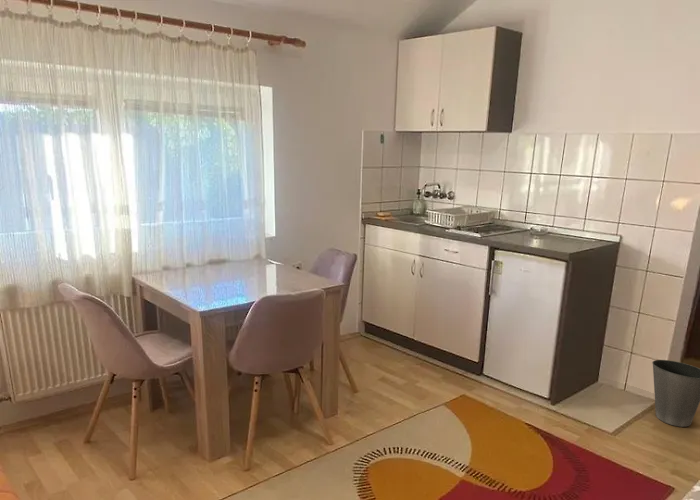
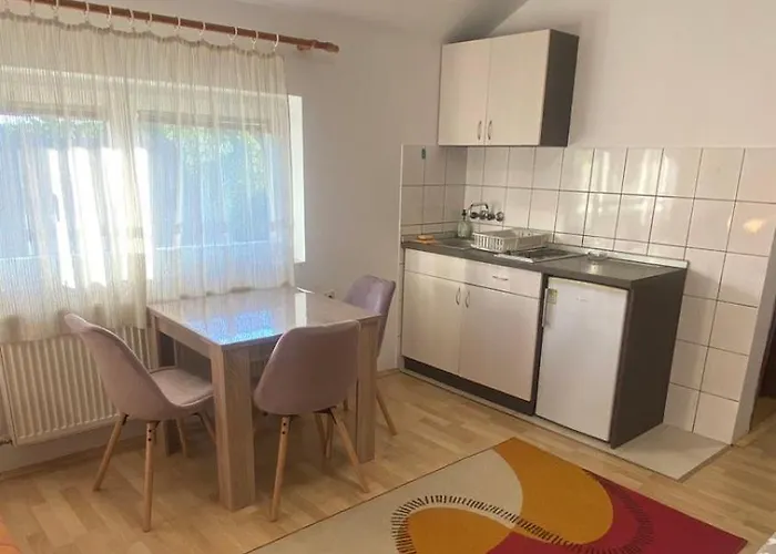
- waste basket (676, 393)
